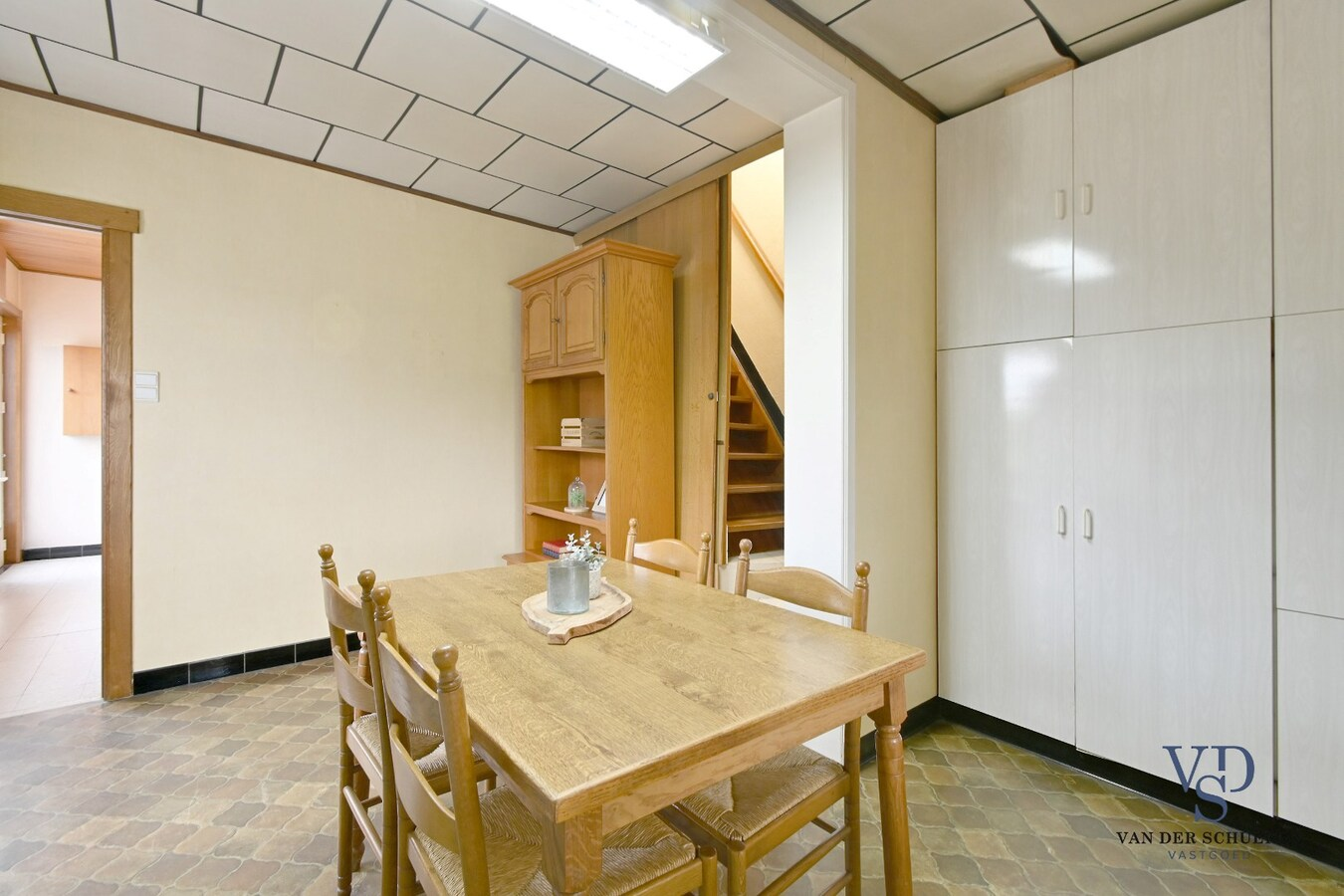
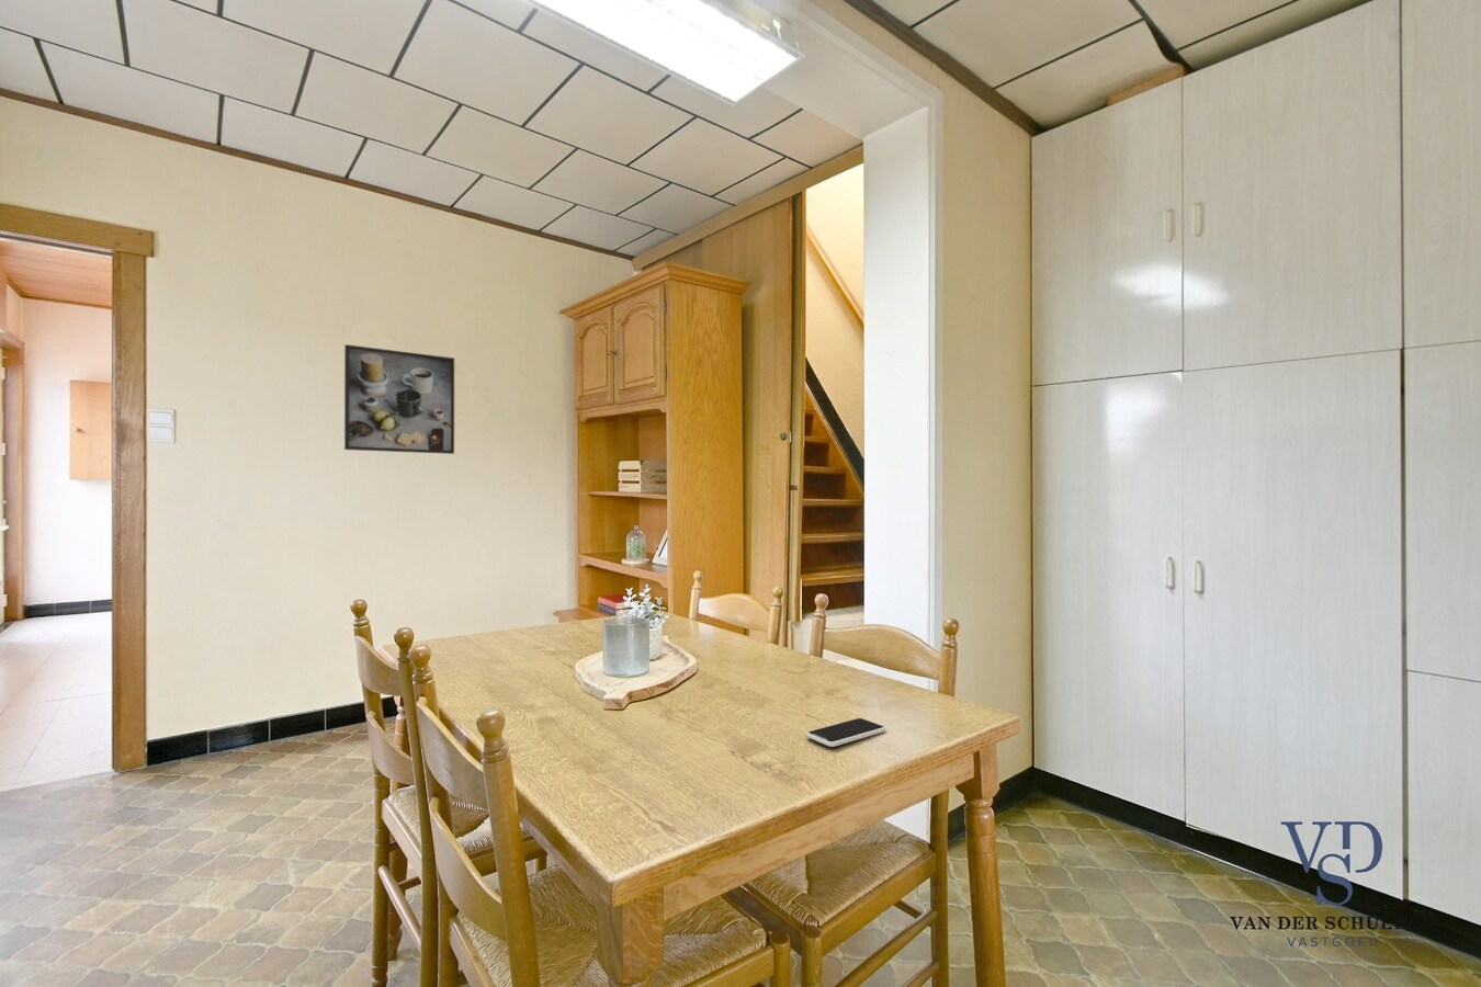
+ smartphone (846, 731)
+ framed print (401, 401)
